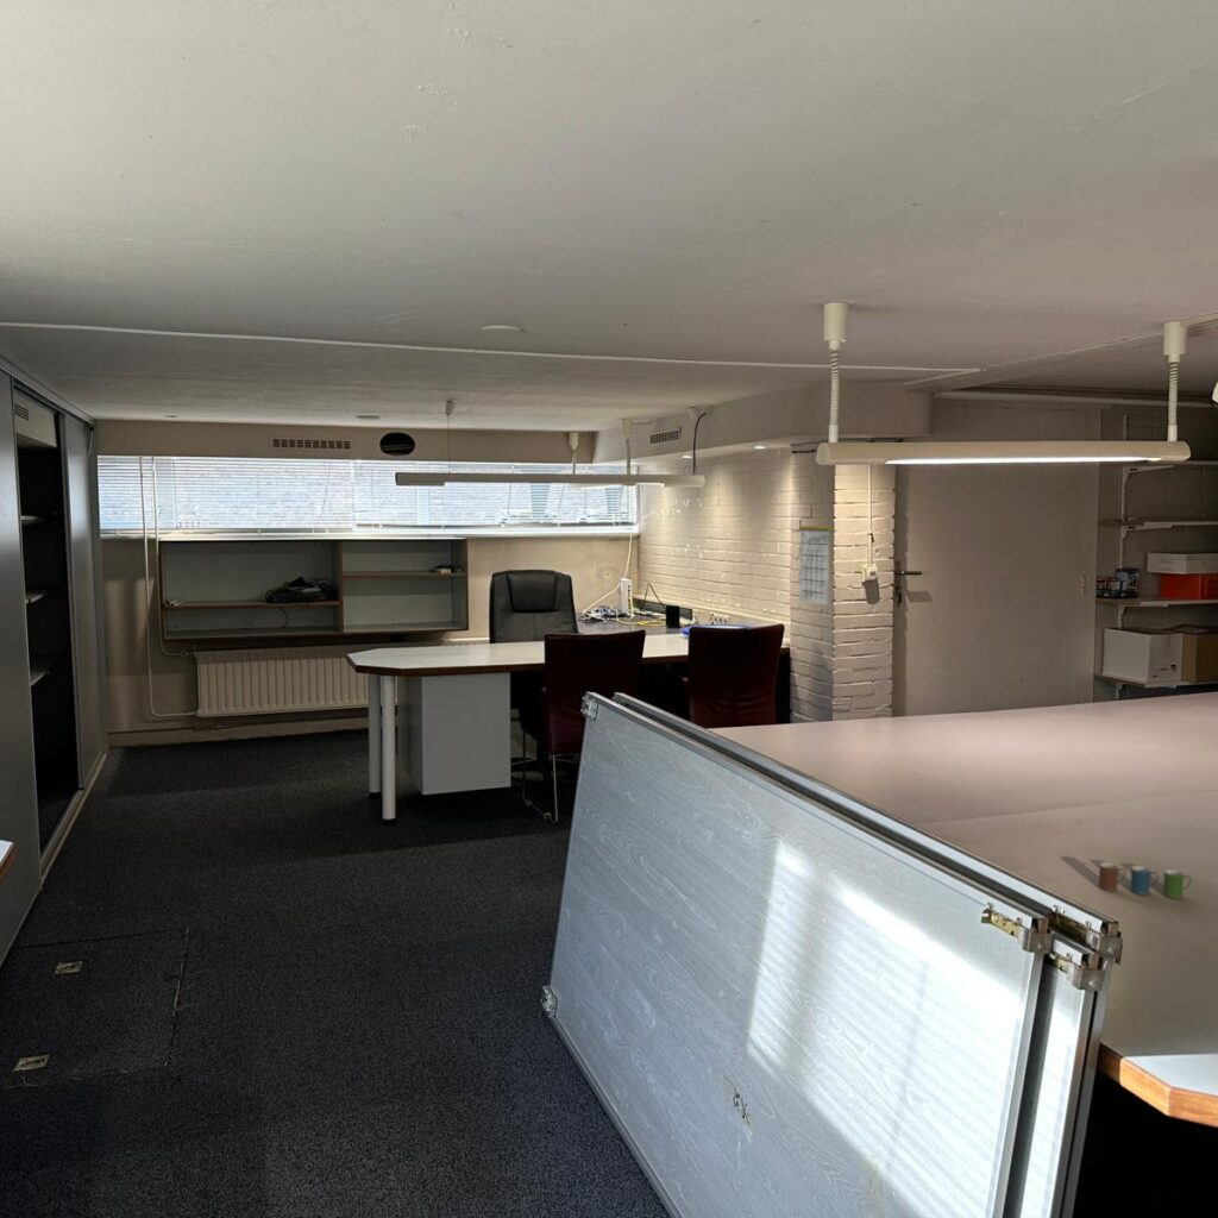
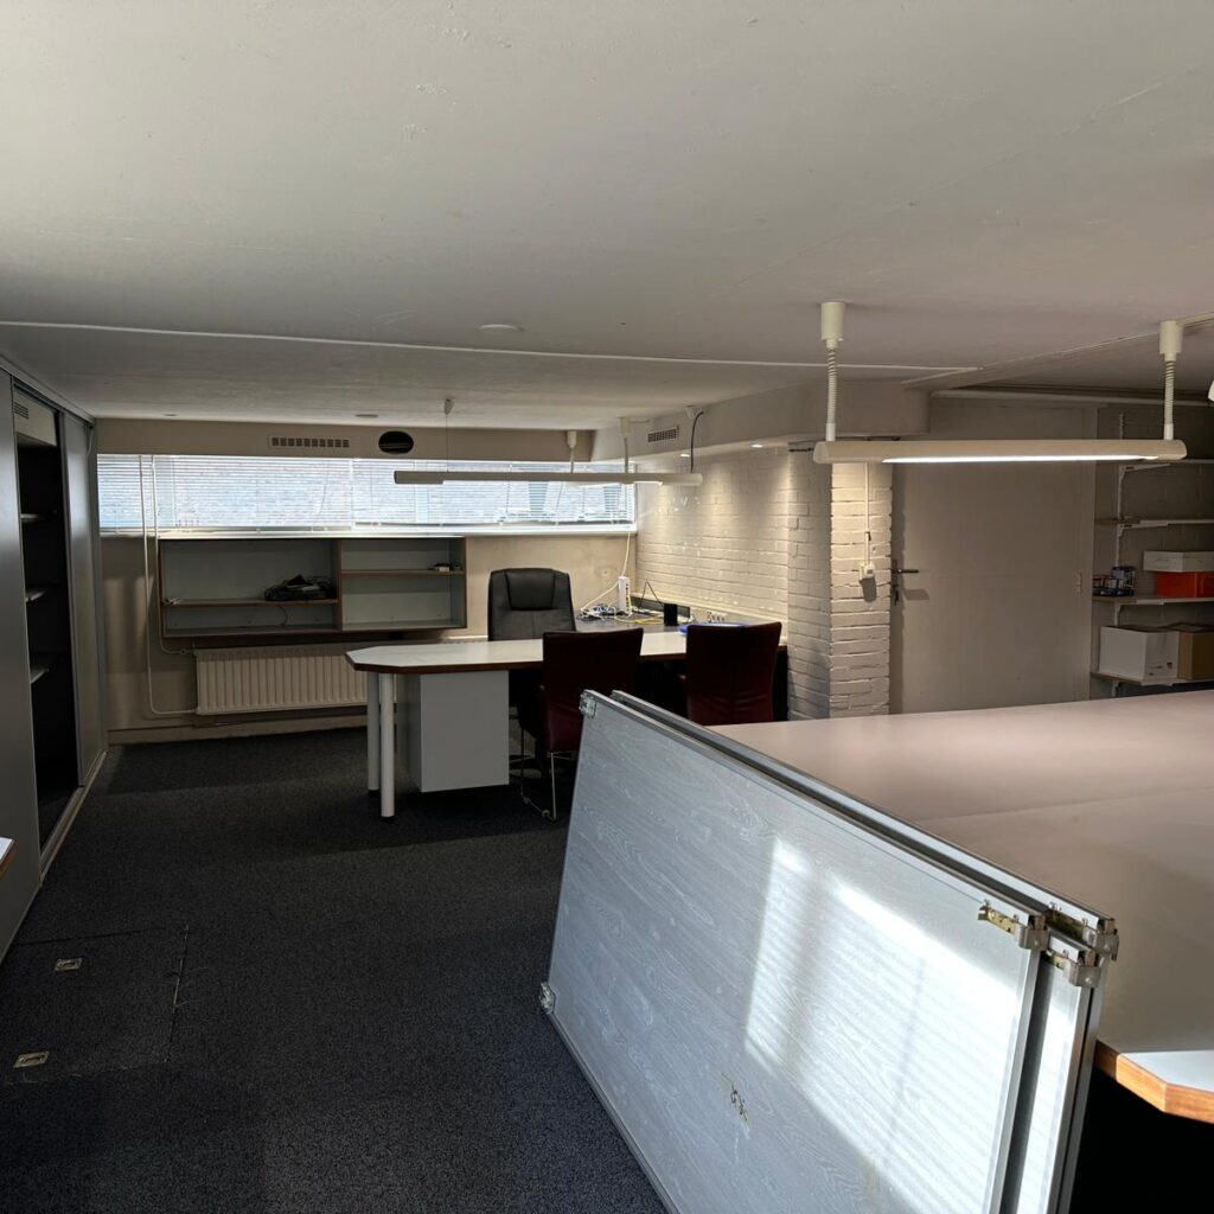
- calendar (814, 555)
- cup (1144, 872)
